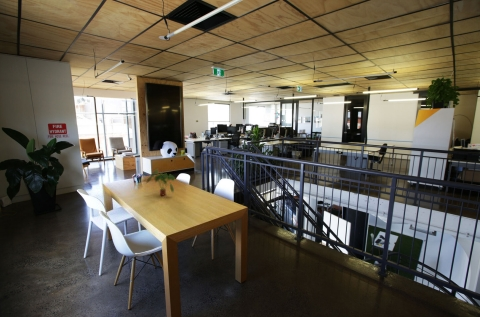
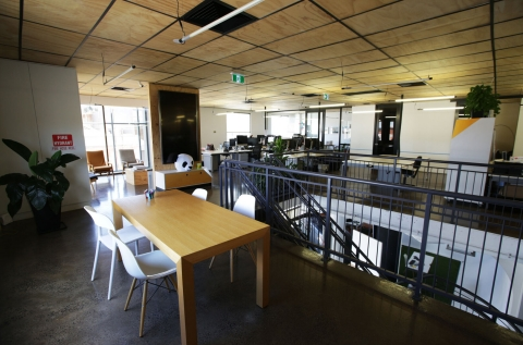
- plant (163, 182)
